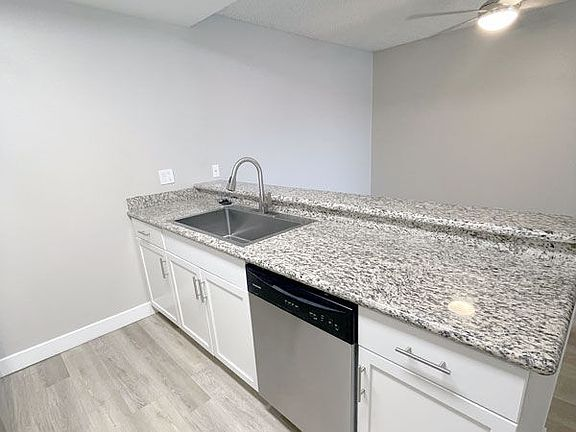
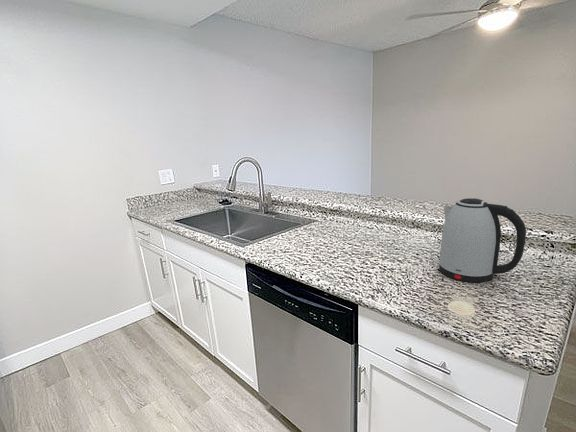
+ kettle (479, 238)
